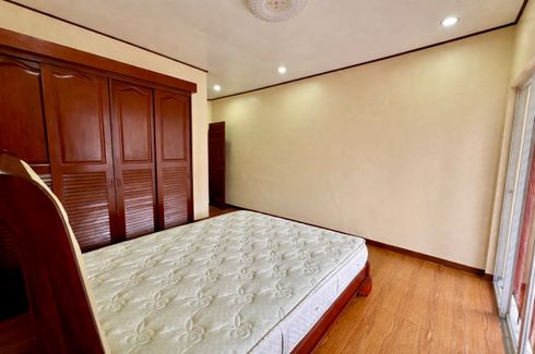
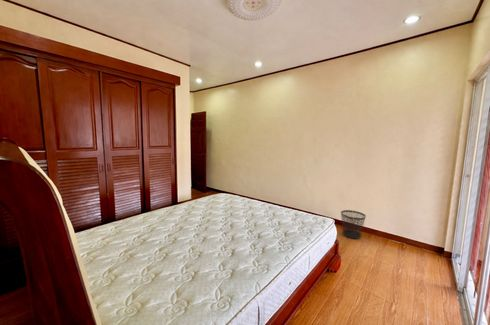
+ wastebasket (352, 224)
